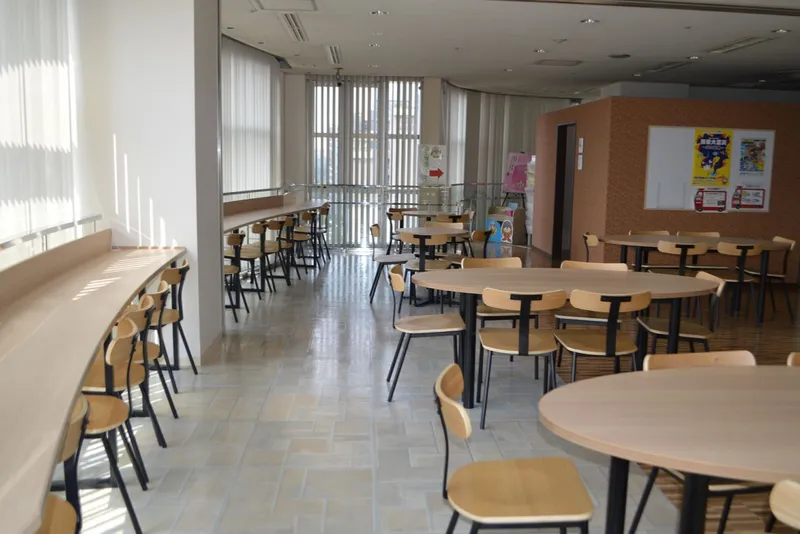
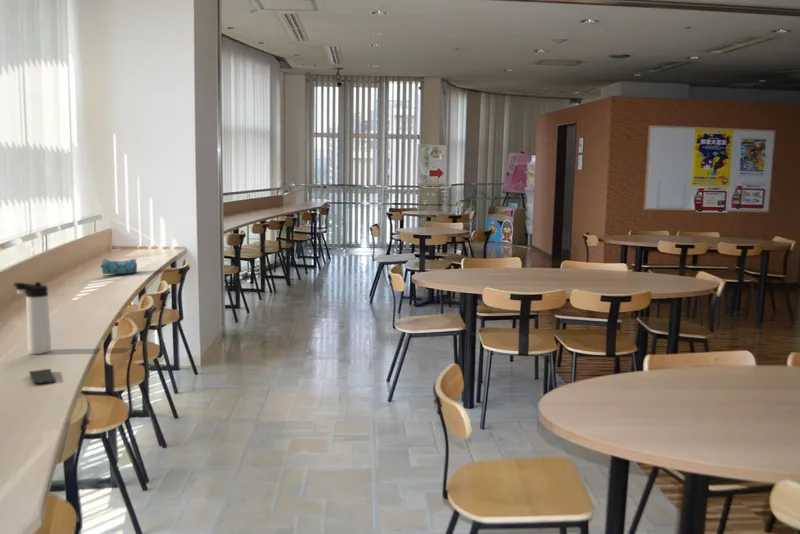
+ smartphone (42, 376)
+ thermos bottle (32, 317)
+ pencil case (119, 266)
